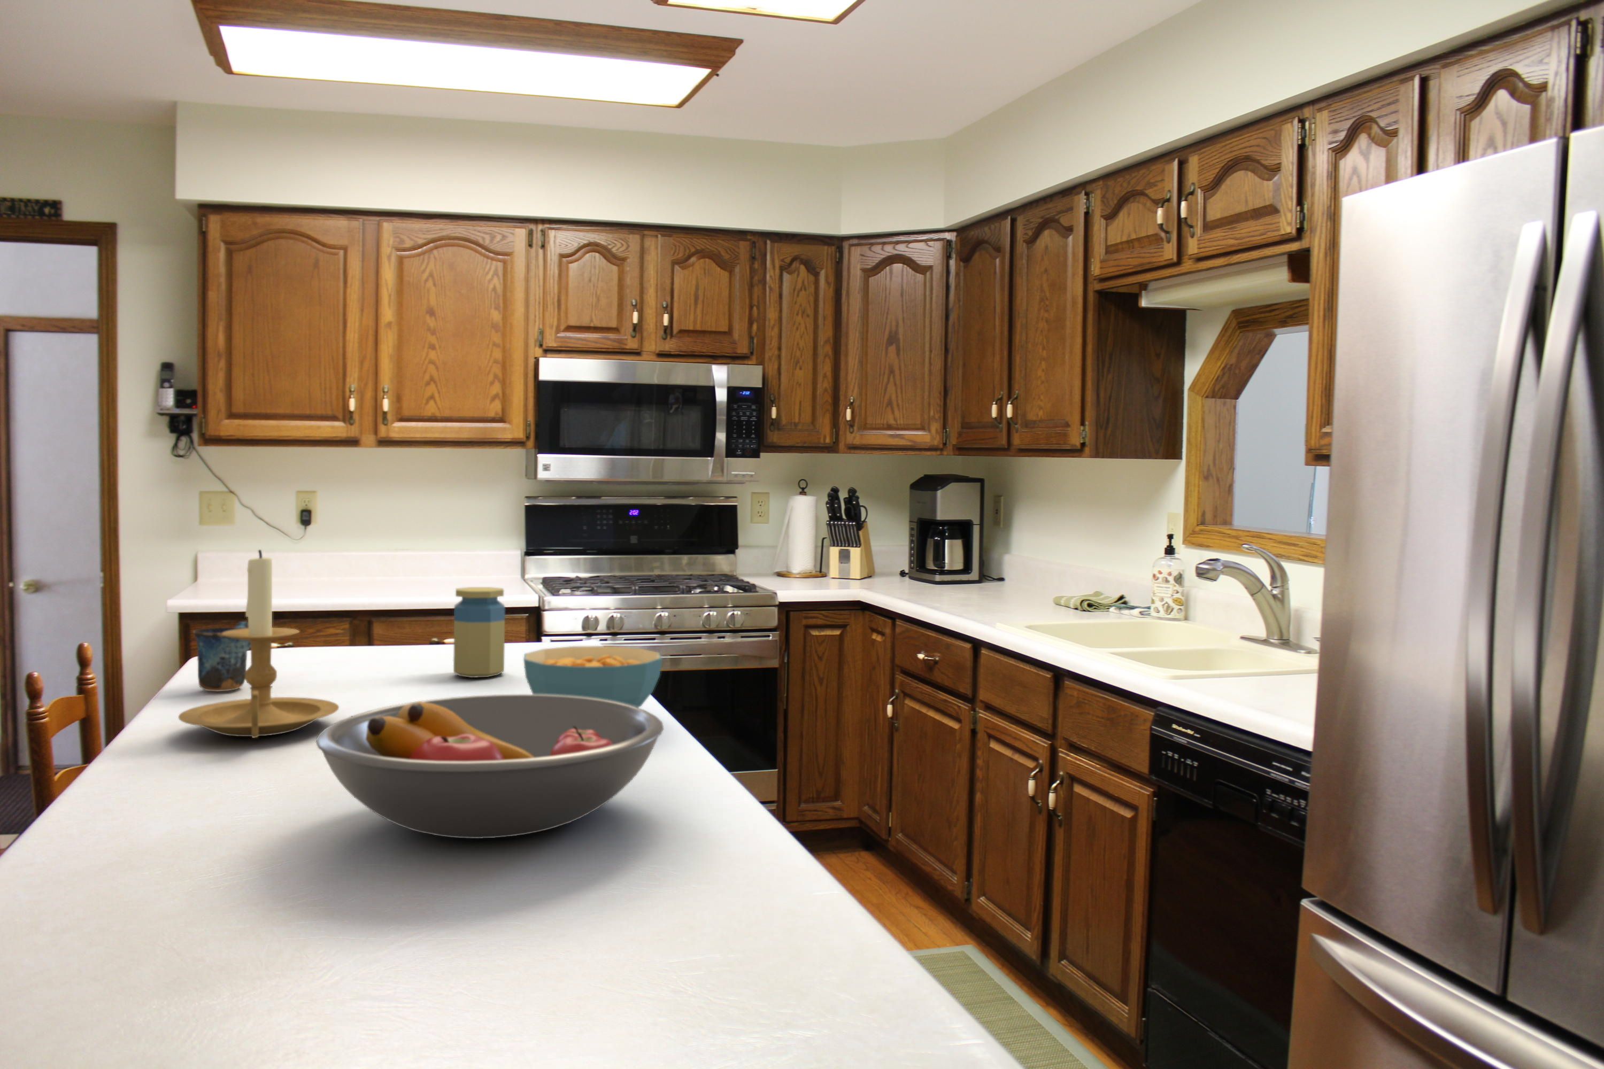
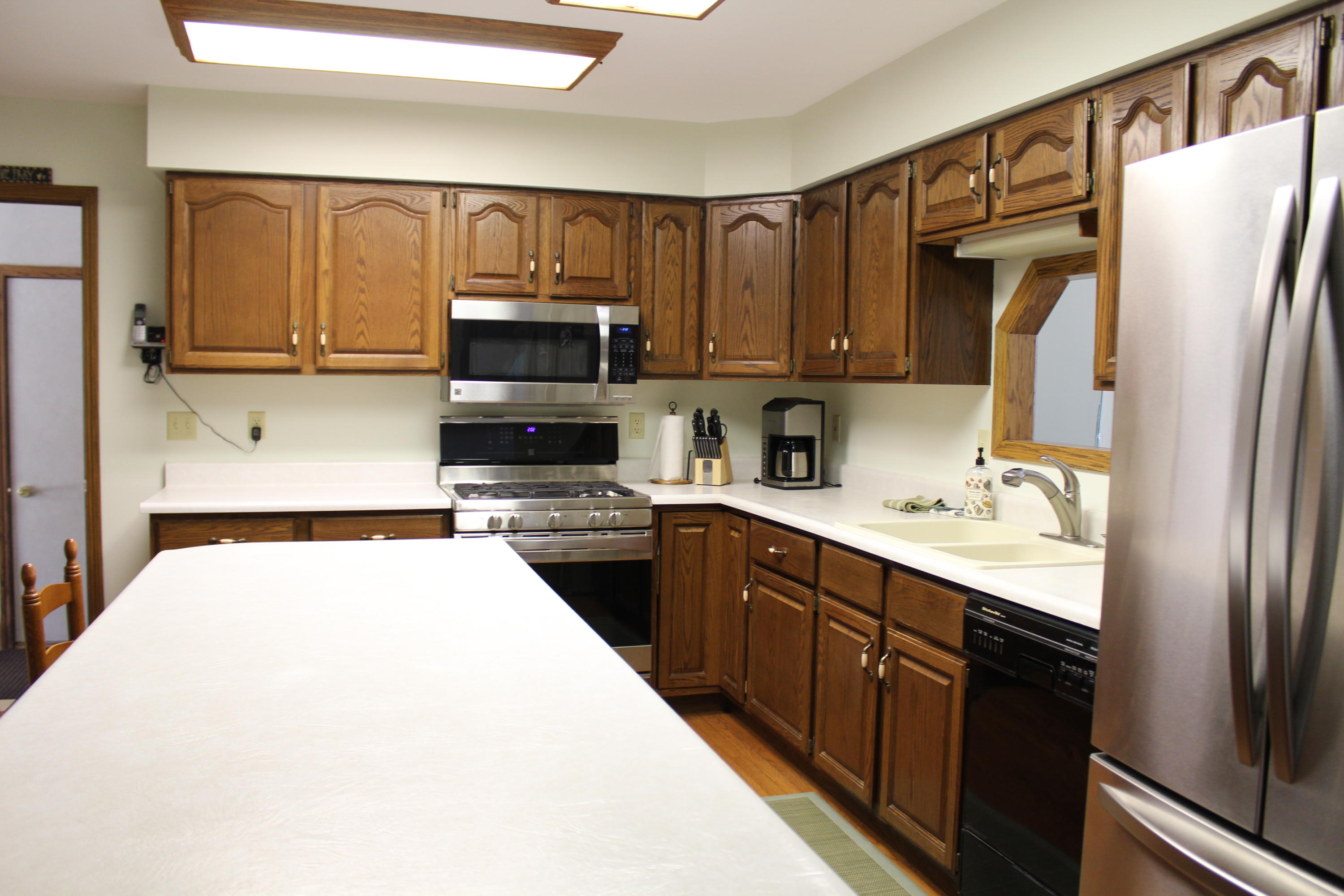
- fruit bowl (496, 759)
- candle holder (260, 639)
- jar (479, 631)
- mug (232, 656)
- cereal bowl (592, 688)
